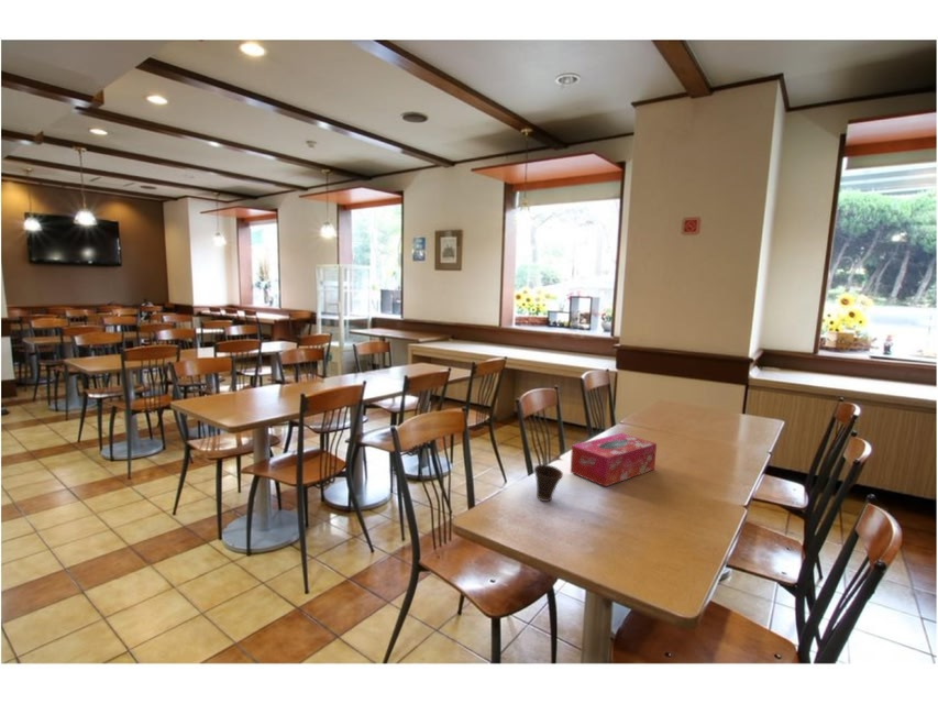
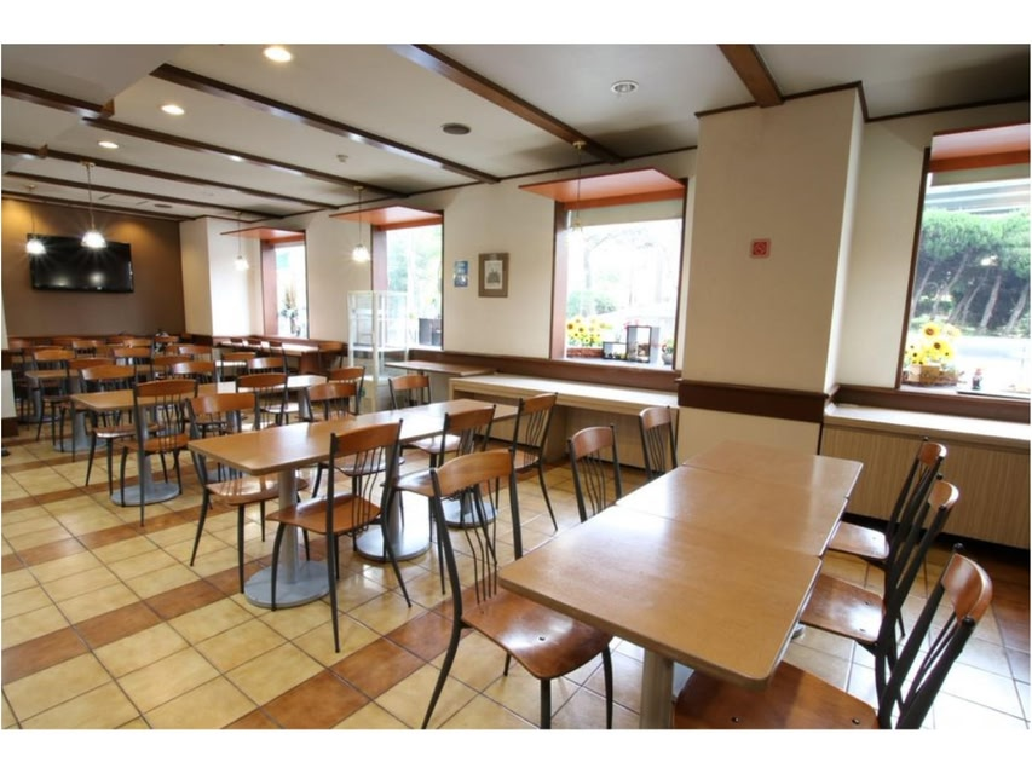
- cup (548, 484)
- tissue box (614, 458)
